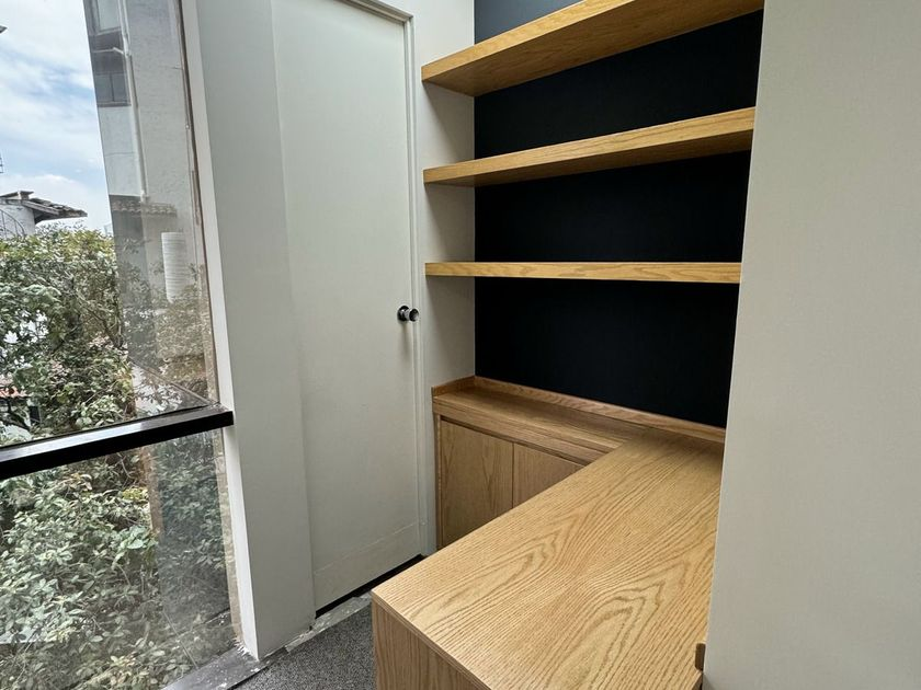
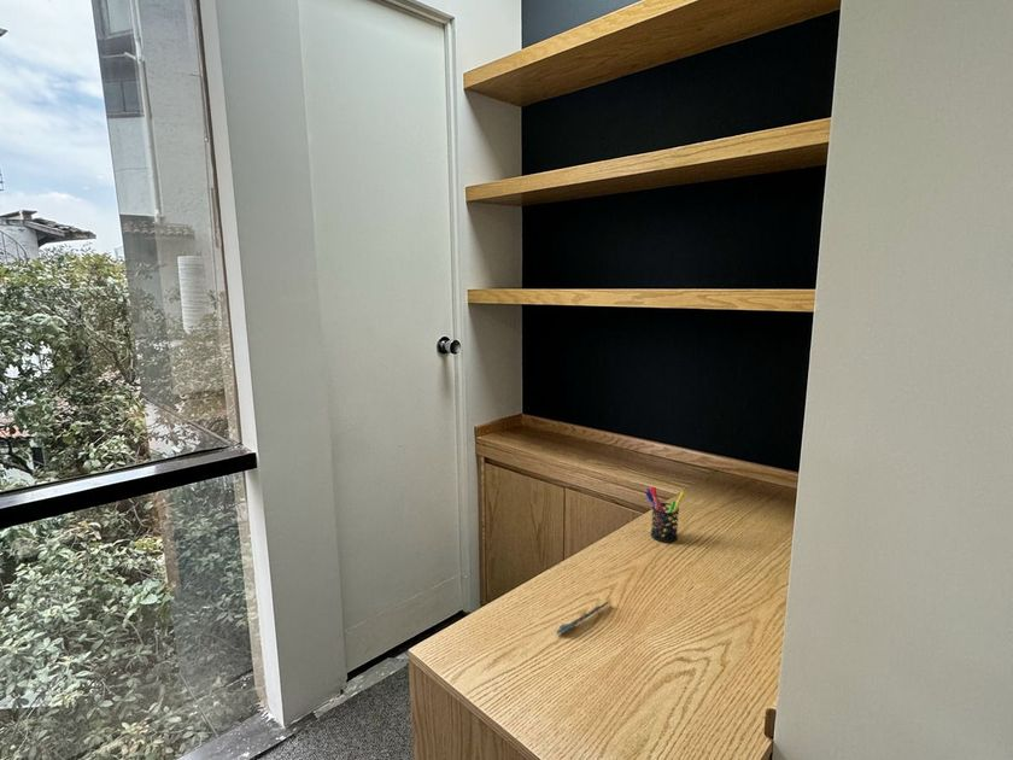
+ pen holder (664, 513)
+ pen (582, 615)
